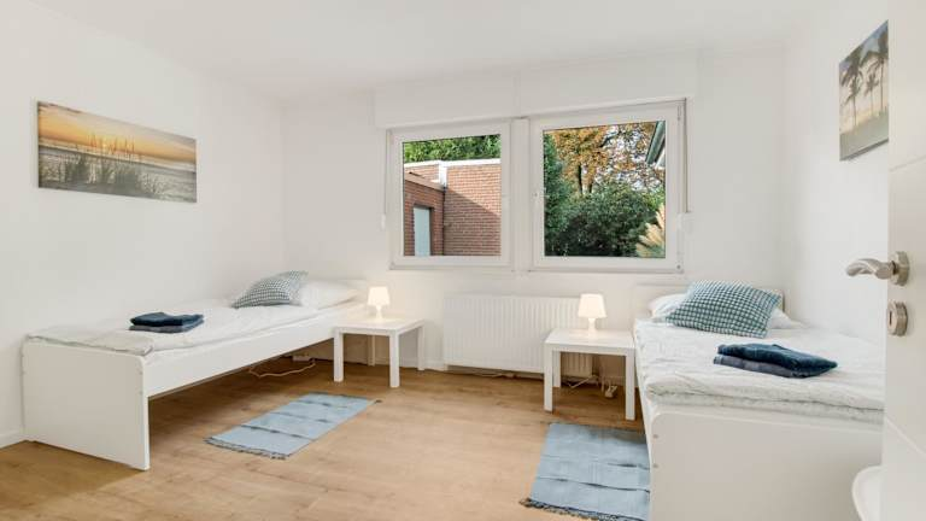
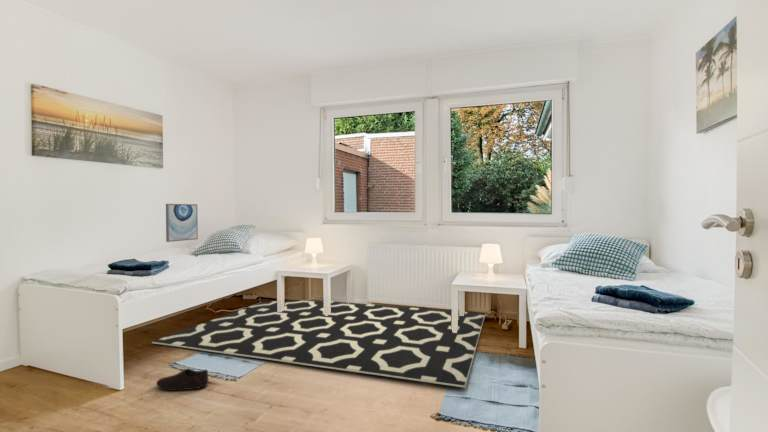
+ rug (337, 326)
+ wall art (182, 222)
+ shoe (182, 378)
